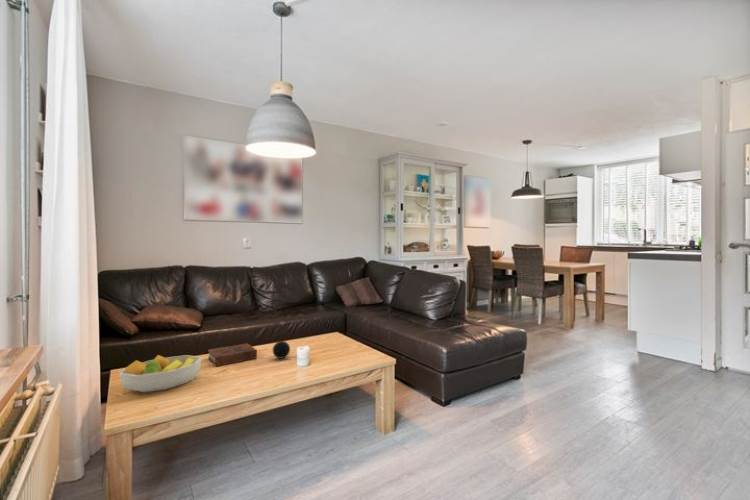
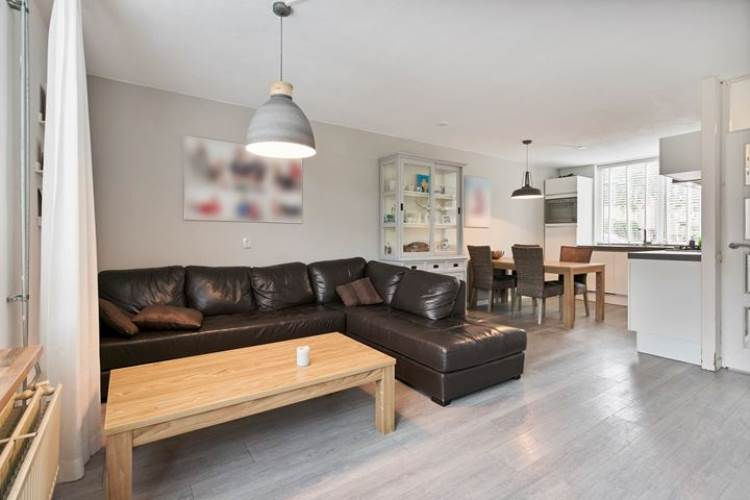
- fruit bowl (163, 369)
- book (232, 354)
- decorative ball (281, 349)
